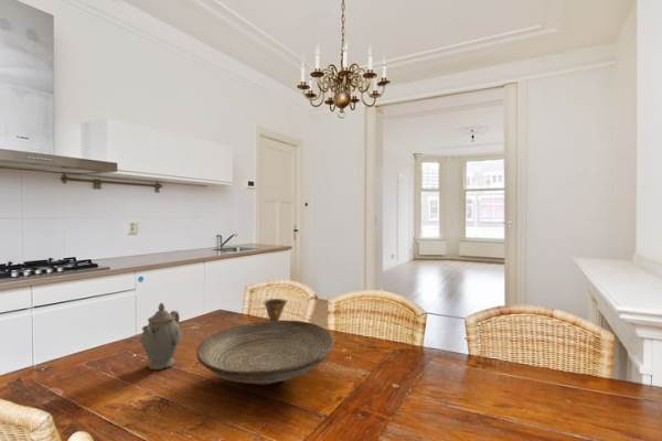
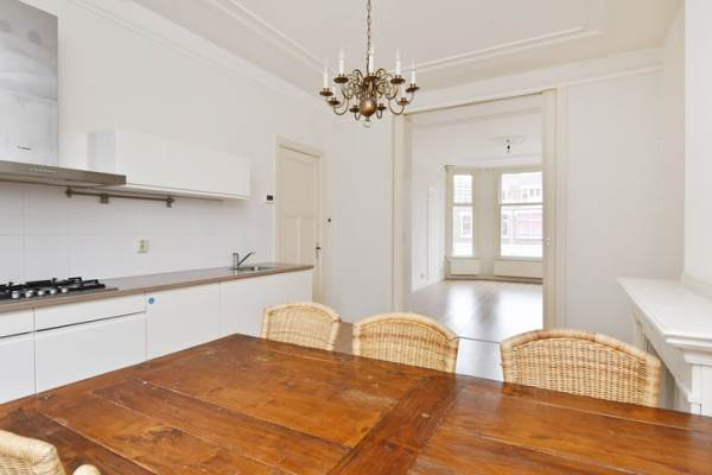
- chinaware (161, 333)
- teacup (275, 313)
- decorative bowl (267, 356)
